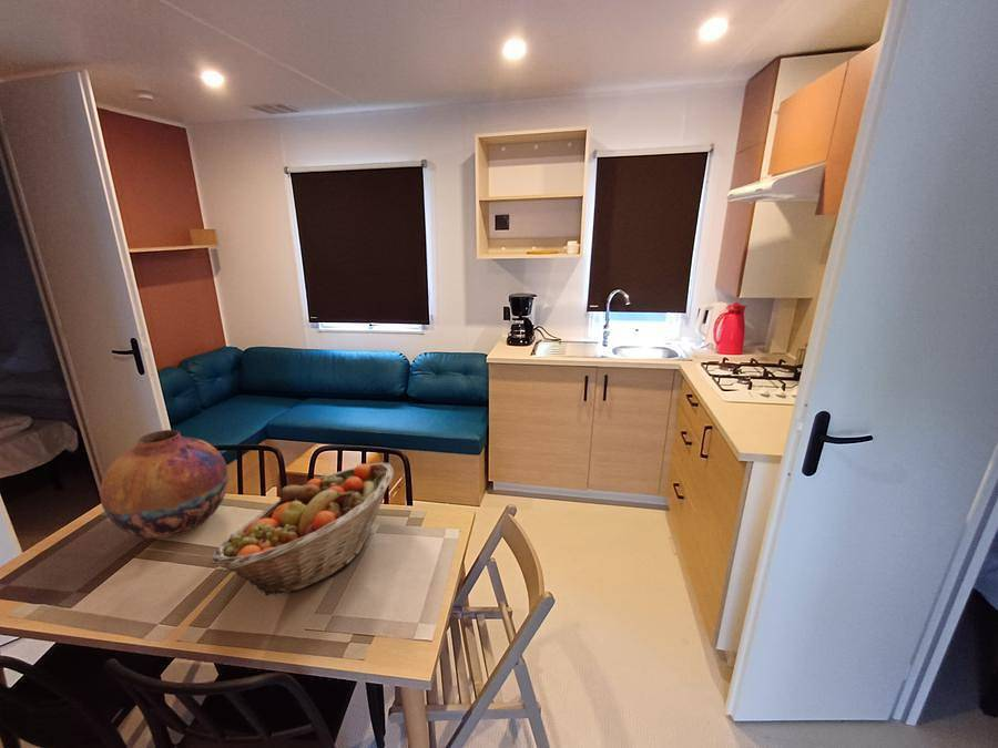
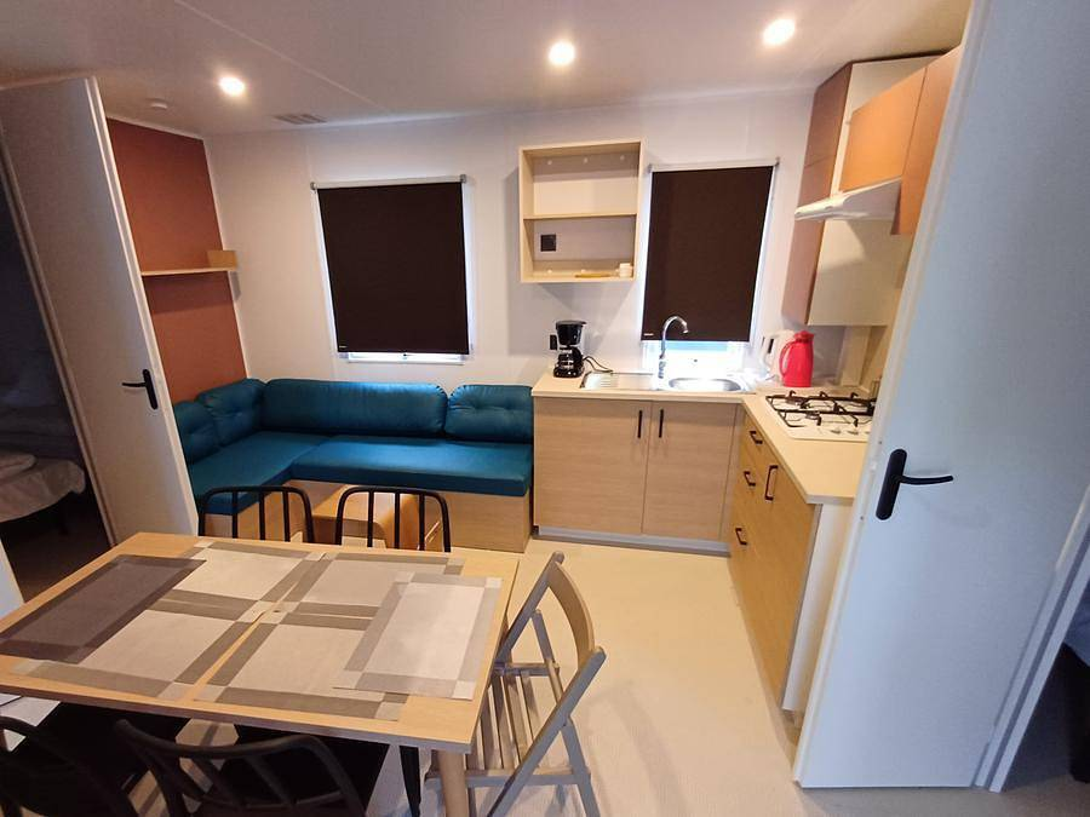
- vase (169, 482)
- fruit basket (315, 519)
